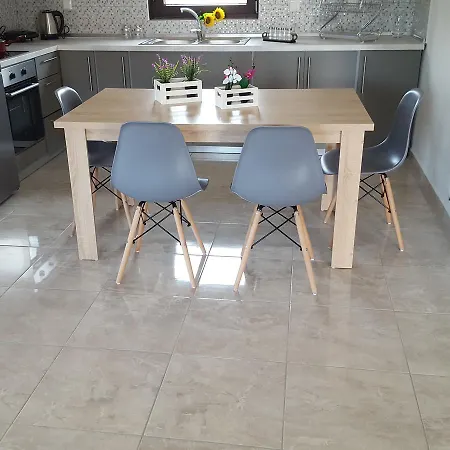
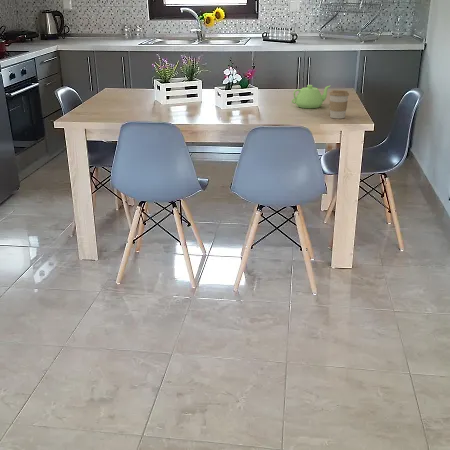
+ coffee cup (338, 103)
+ teapot (311, 95)
